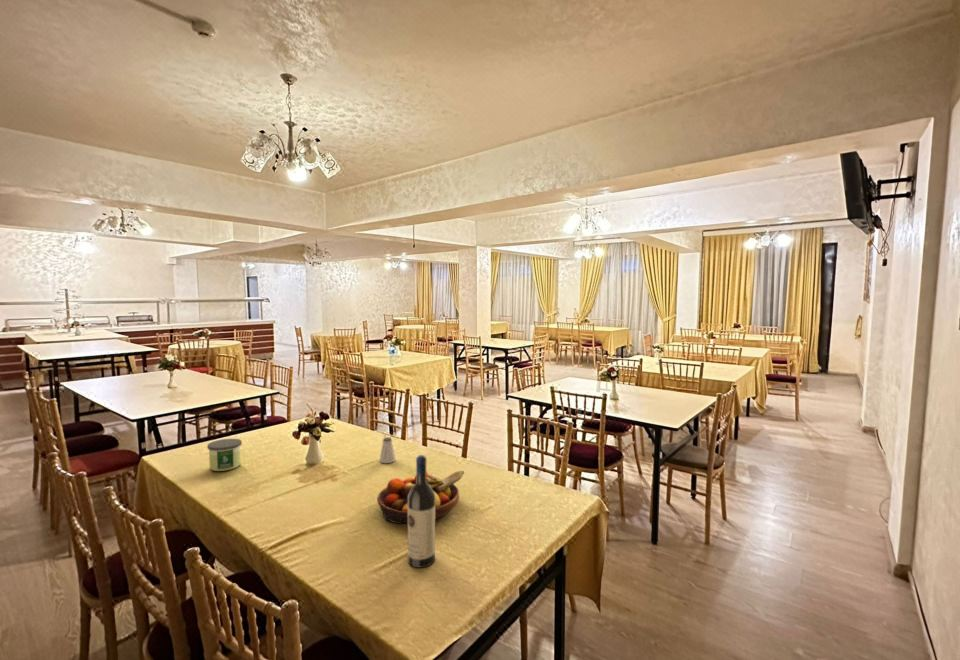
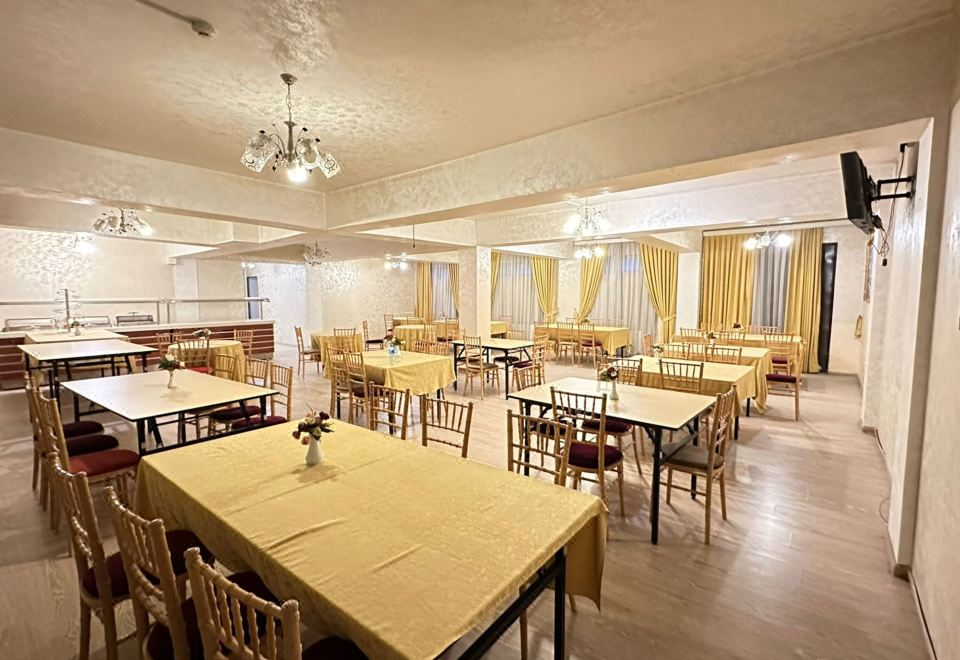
- fruit bowl (414, 484)
- saltshaker (387, 449)
- candle (225, 455)
- wine bottle (421, 508)
